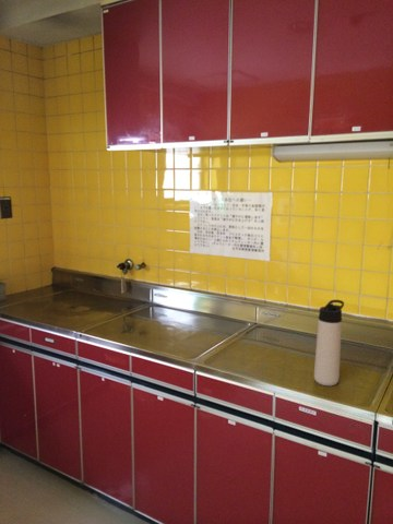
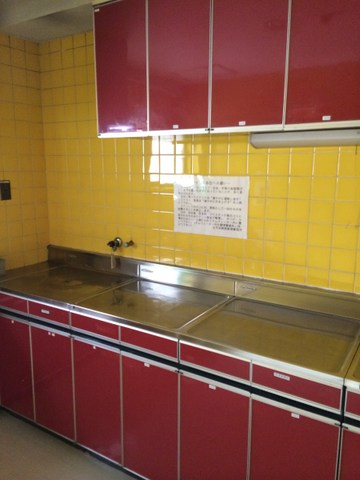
- thermos bottle (330, 342)
